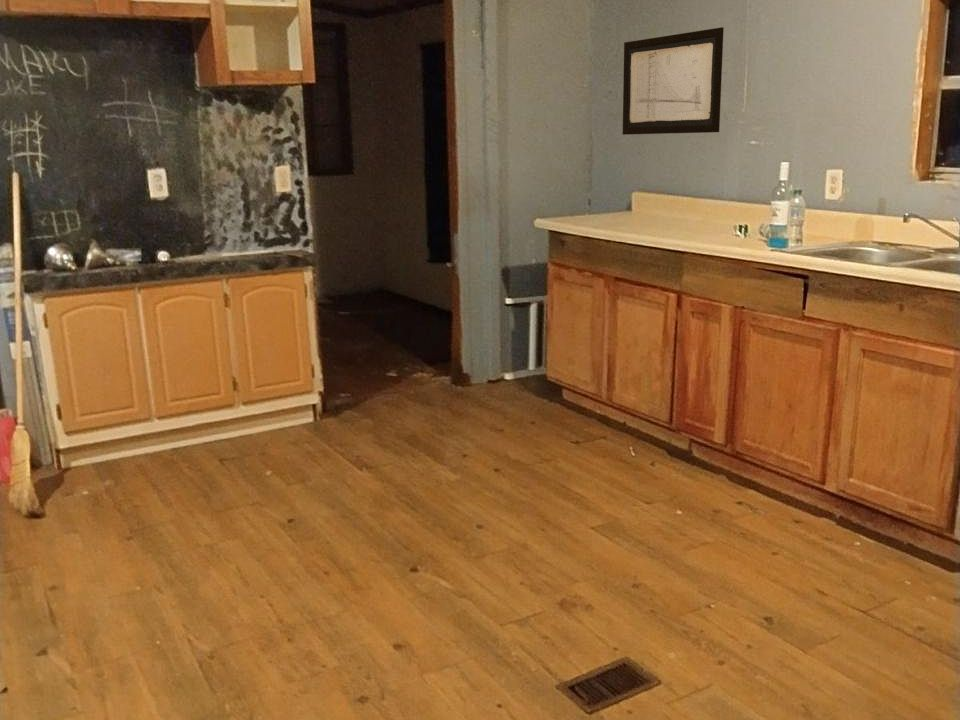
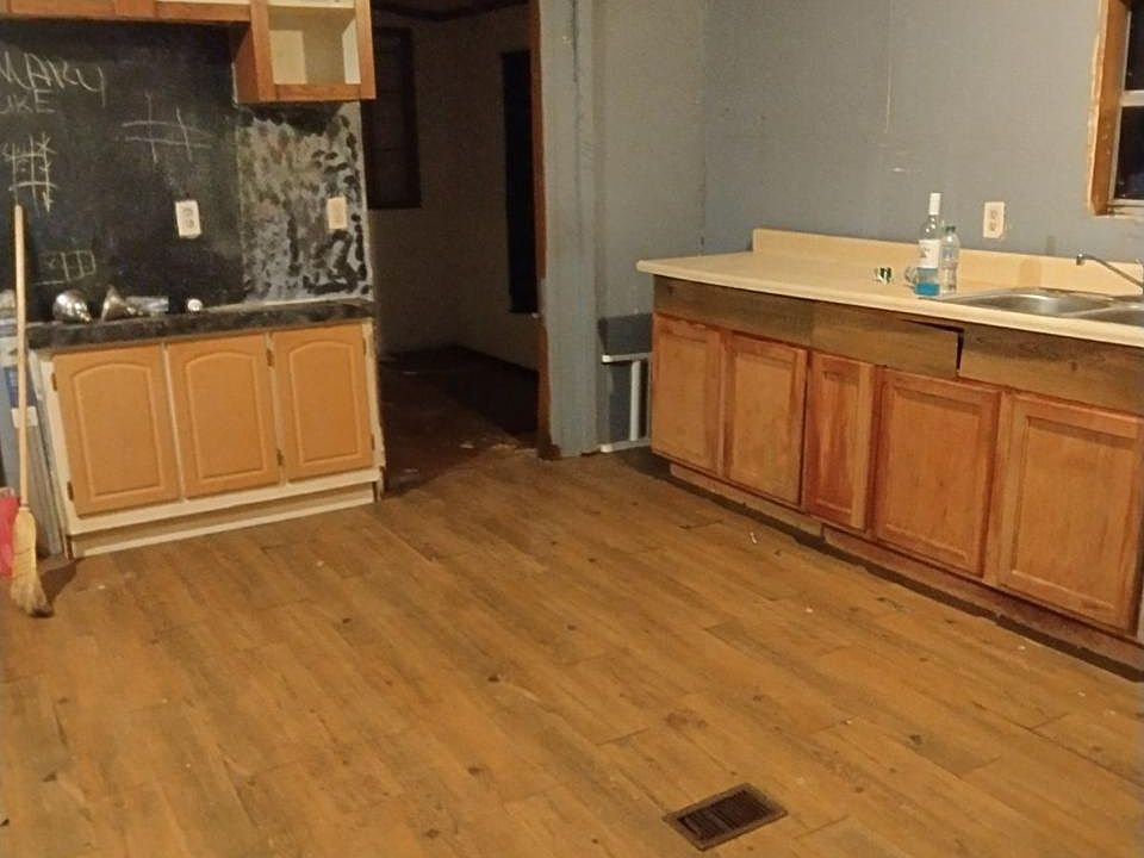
- wall art (669, 85)
